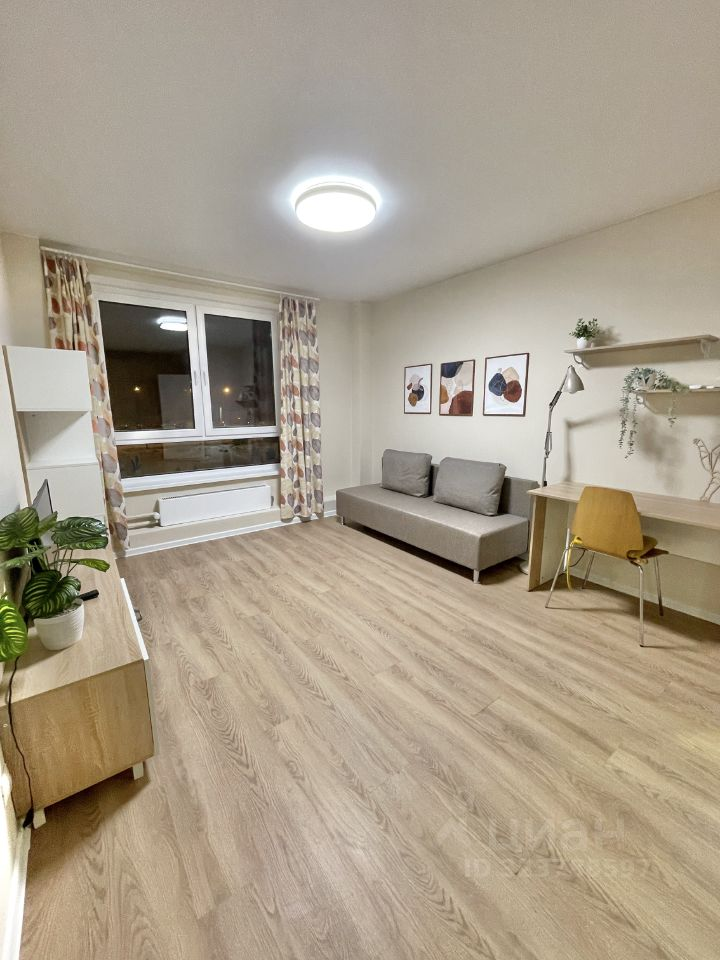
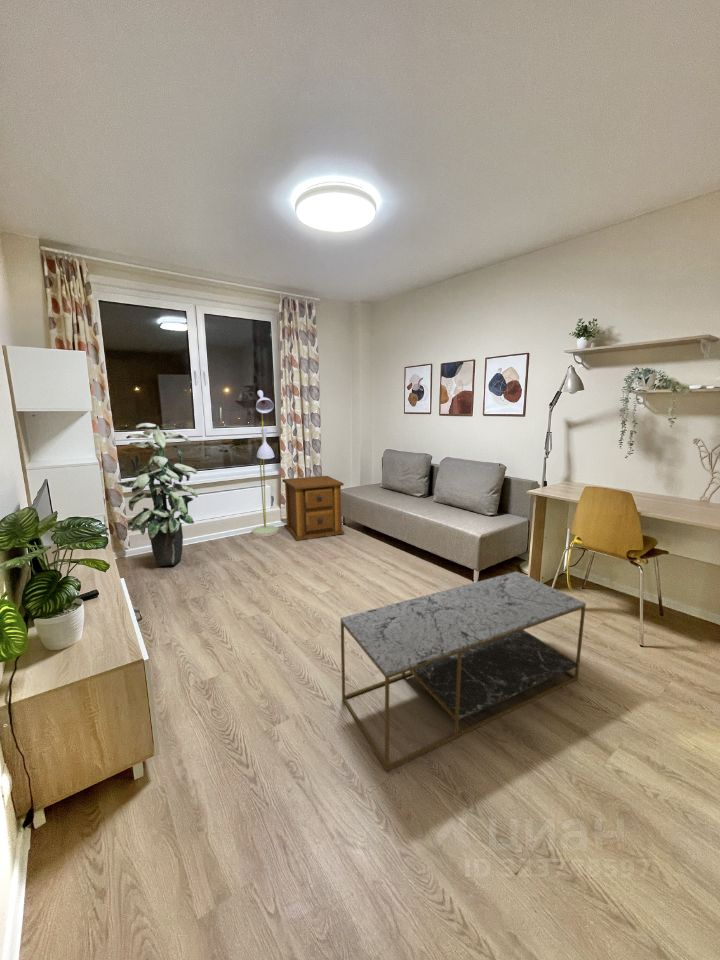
+ floor lamp (263, 464)
+ indoor plant (159, 494)
+ coffee table (465, 650)
+ side table (312, 505)
